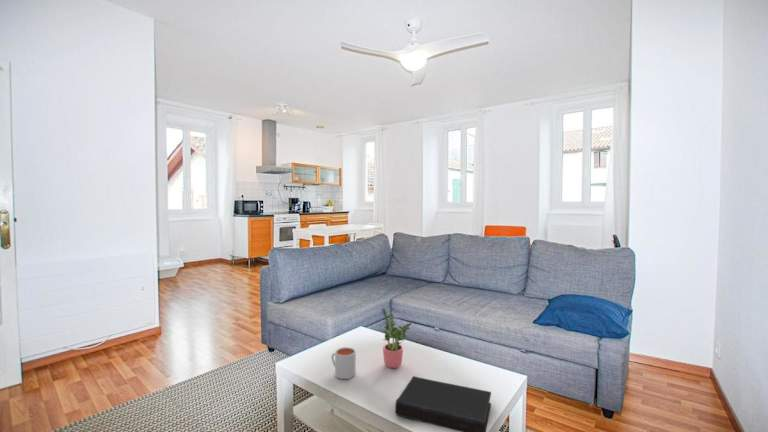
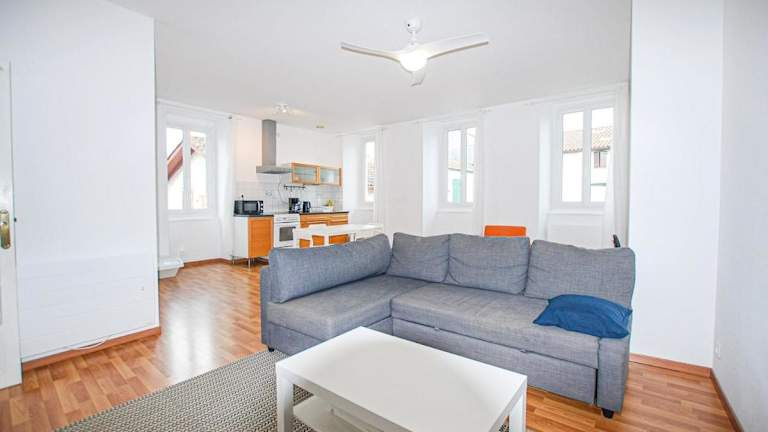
- mug (342, 362)
- book (444, 402)
- potted plant (401, 336)
